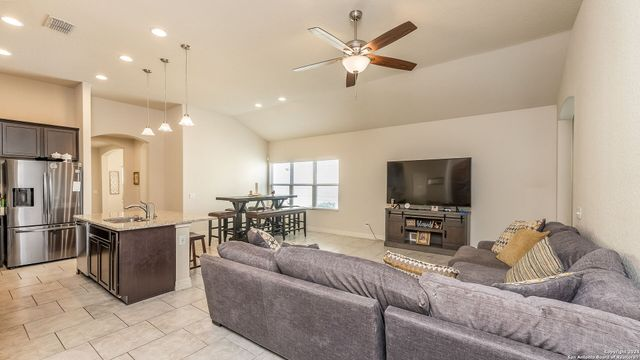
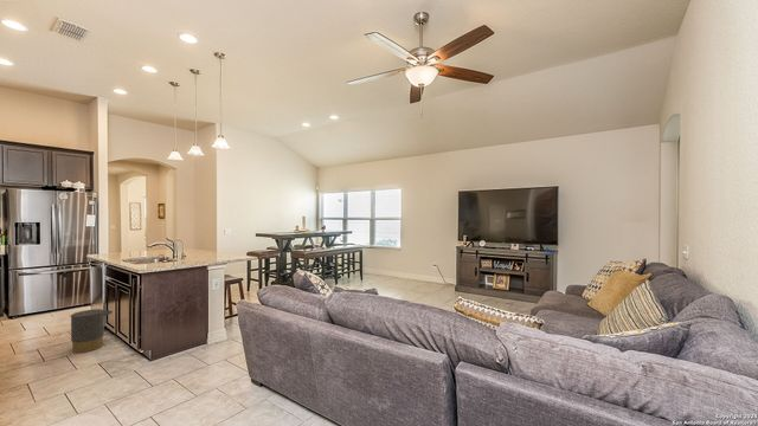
+ trash can (92, 328)
